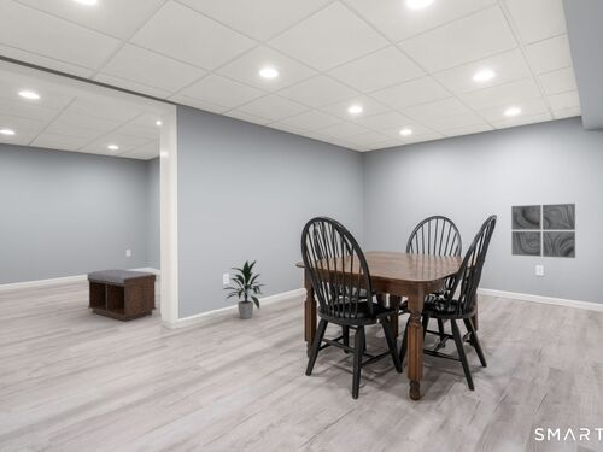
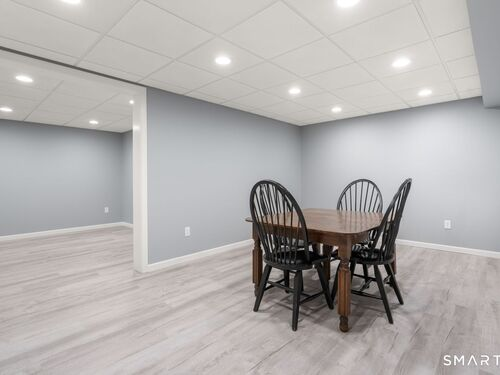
- indoor plant (245, 288)
- bench (121, 292)
- wall art (540, 229)
